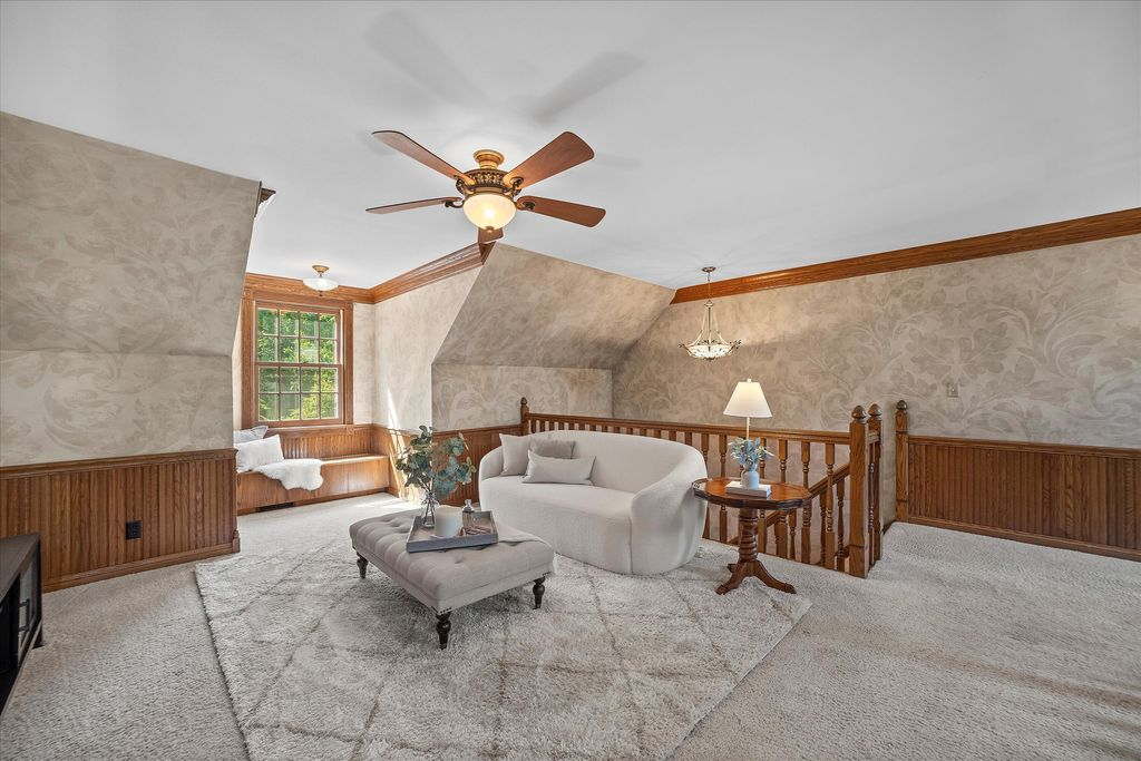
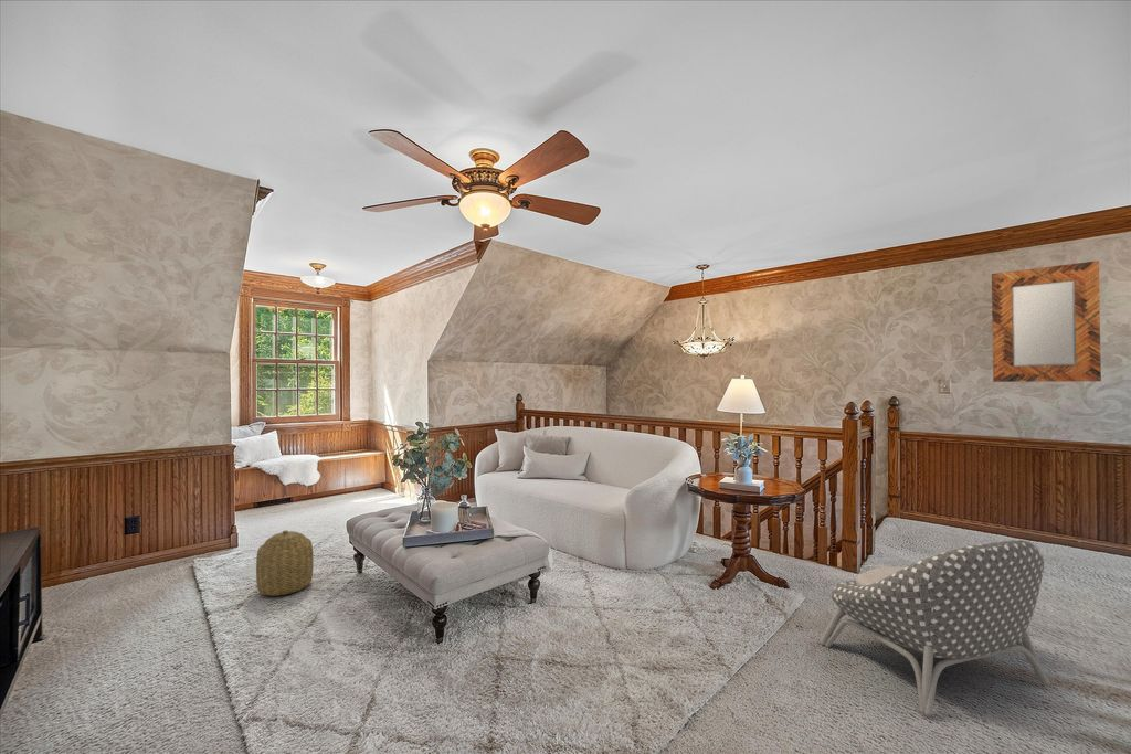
+ home mirror (1043, 325)
+ armchair (924, 592)
+ basket (285, 559)
